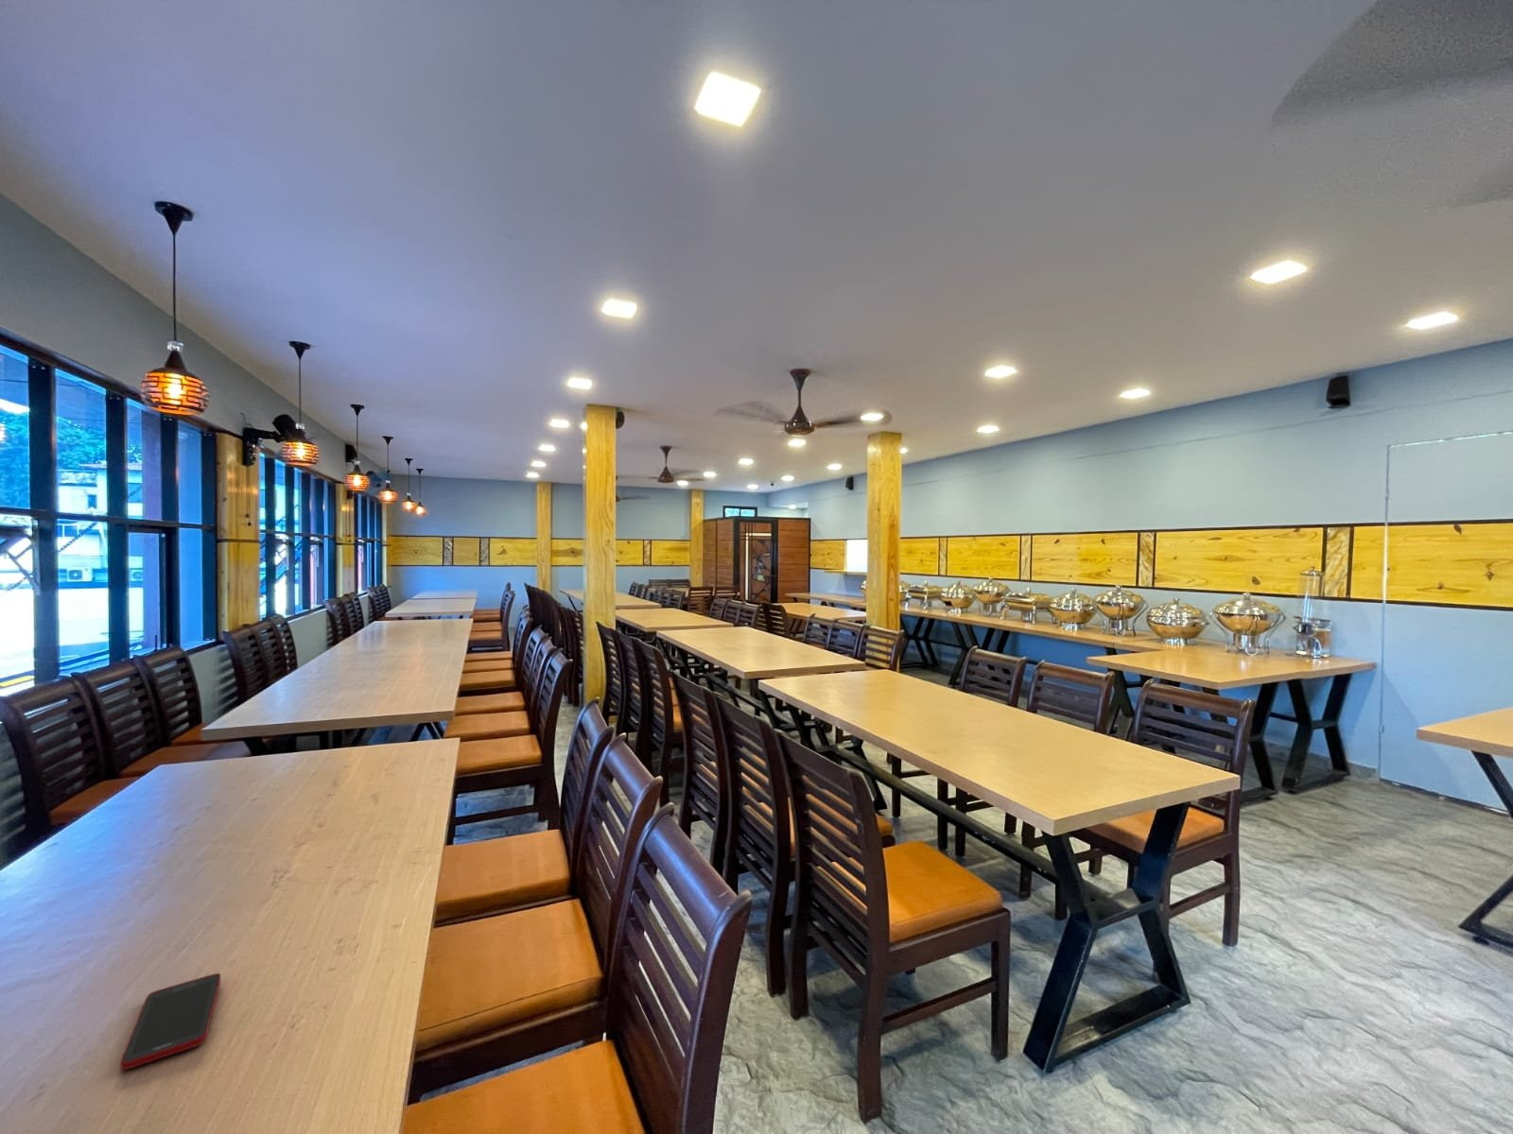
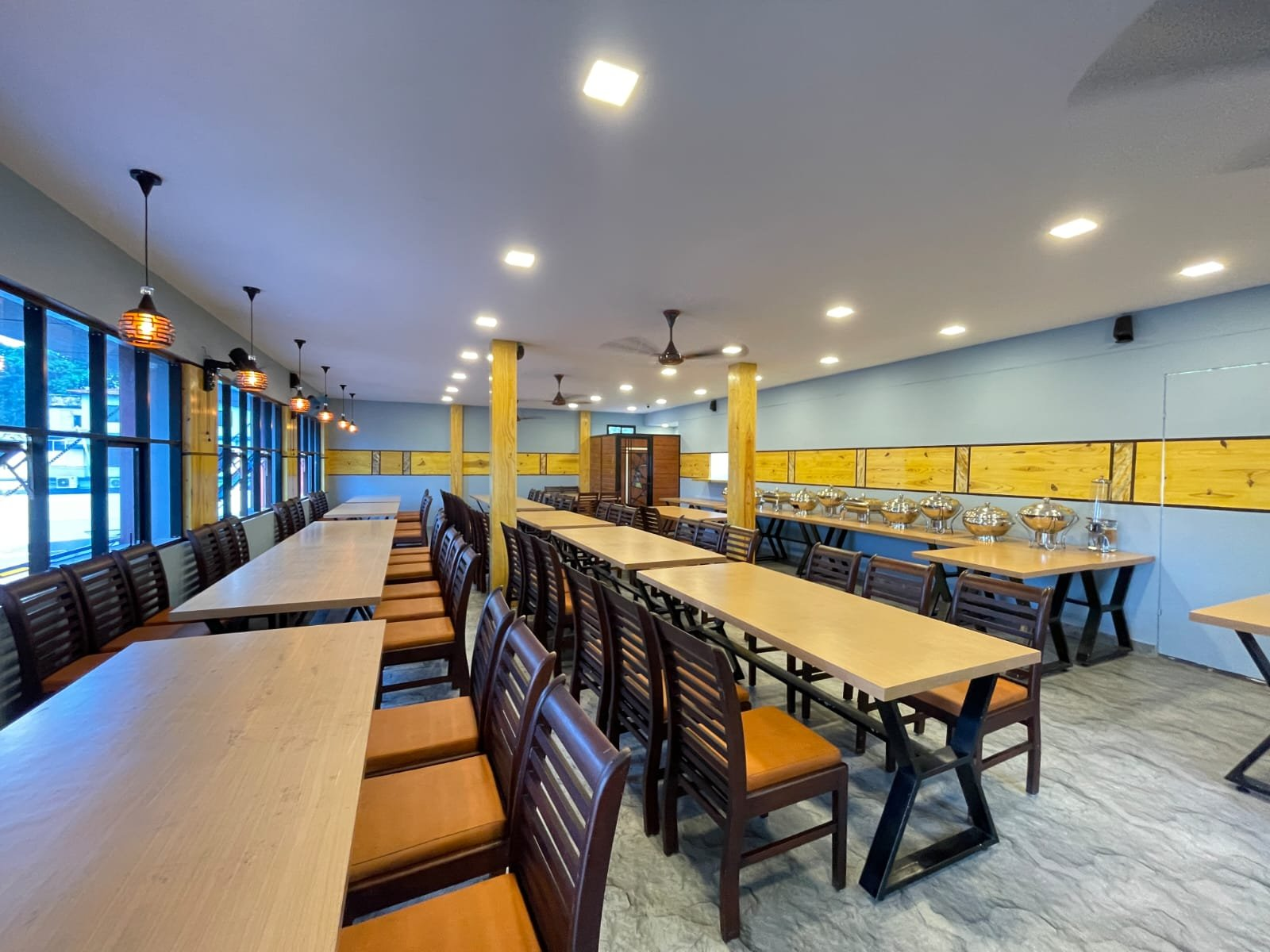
- cell phone (175, 1017)
